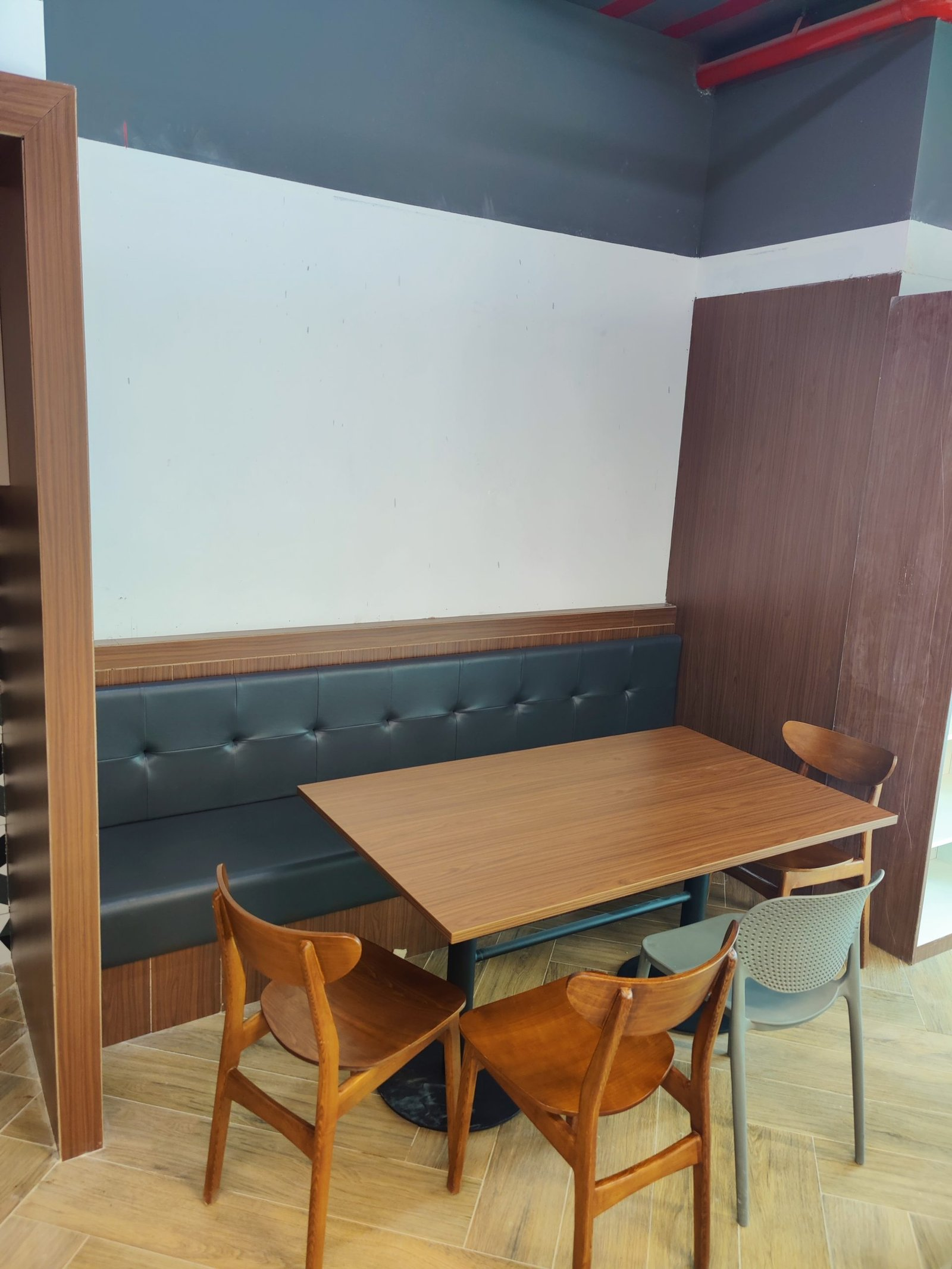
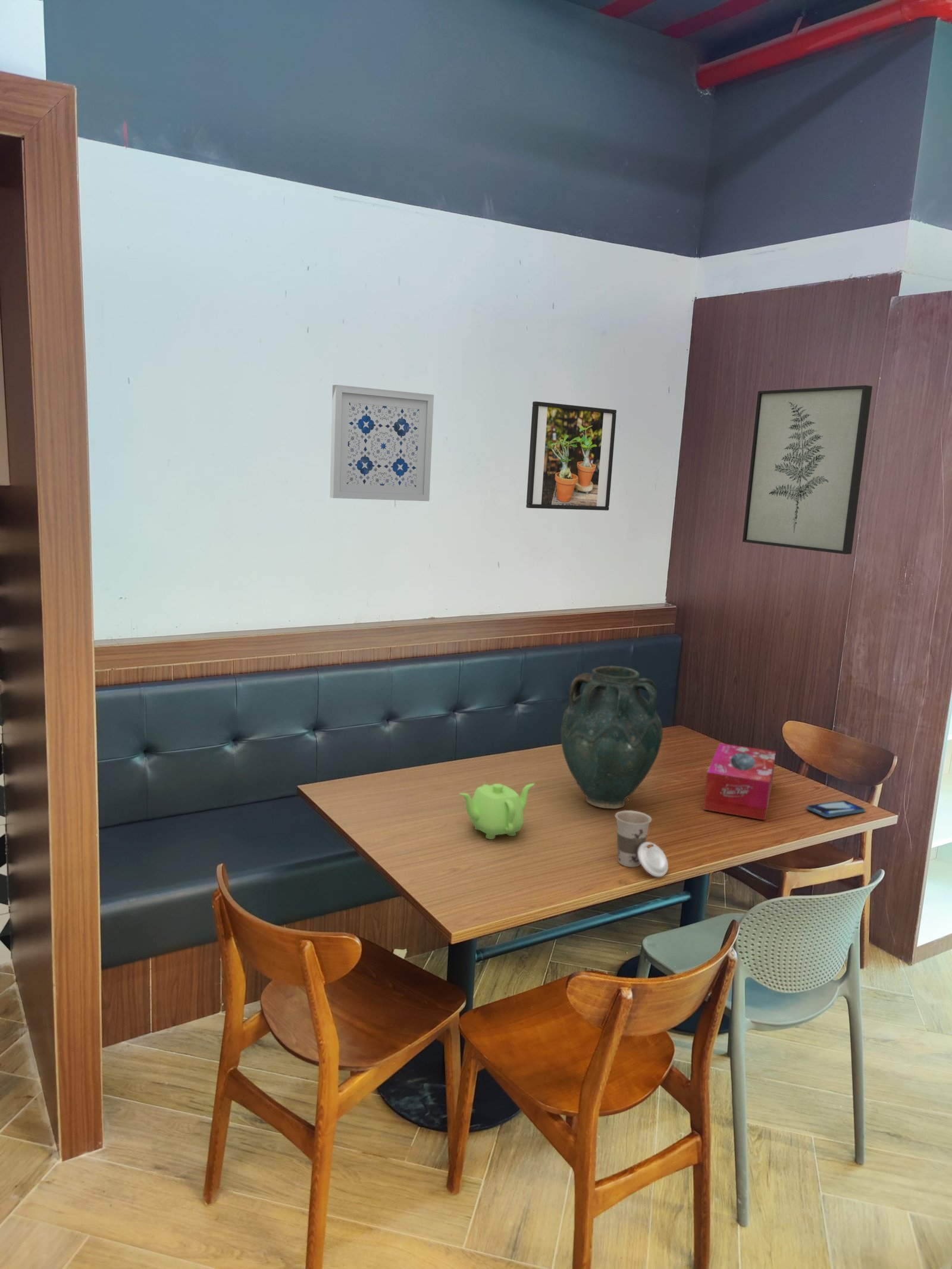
+ vase (610, 737)
+ cup (641, 844)
+ tissue box (741, 779)
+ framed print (572, 458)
+ wall art (803, 469)
+ smartphone (835, 809)
+ wall art (383, 445)
+ teapot (496, 808)
